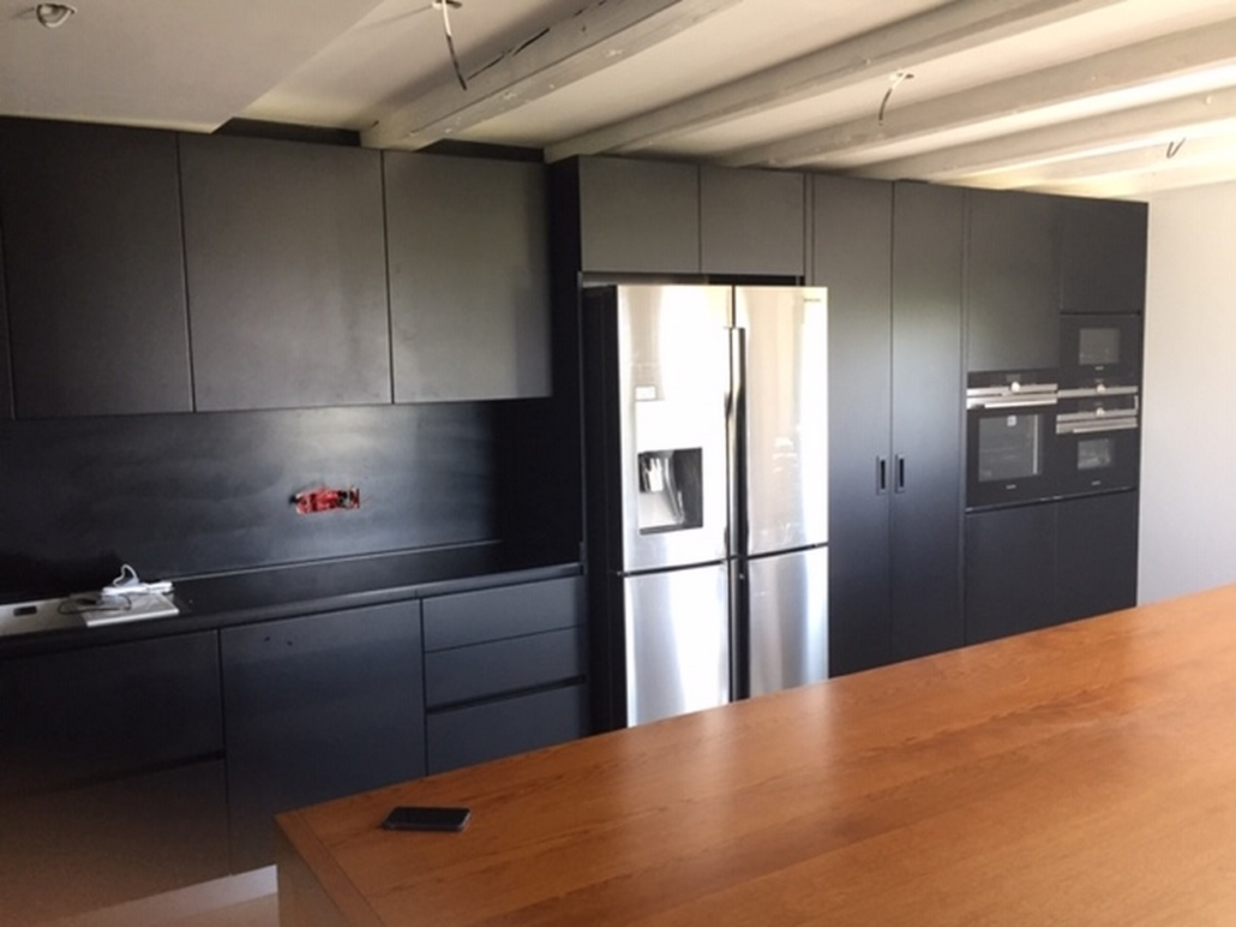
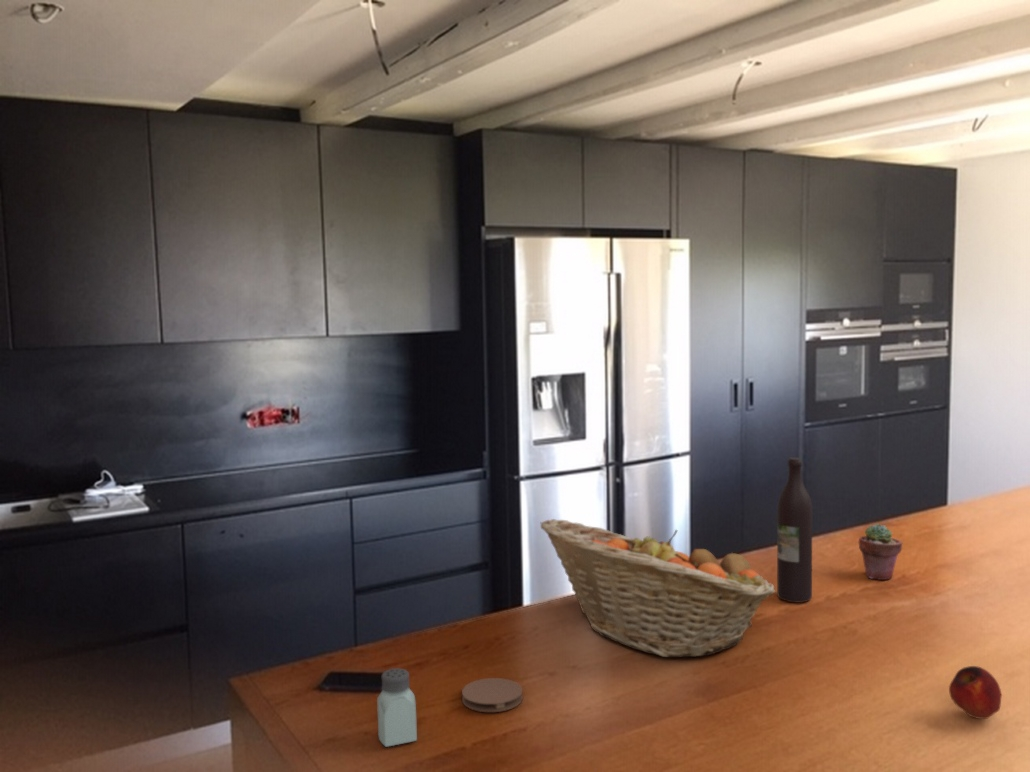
+ fruit basket (651, 574)
+ saltshaker (396, 705)
+ potted succulent (879, 550)
+ apple (976, 693)
+ wine bottle (794, 528)
+ coaster (492, 694)
